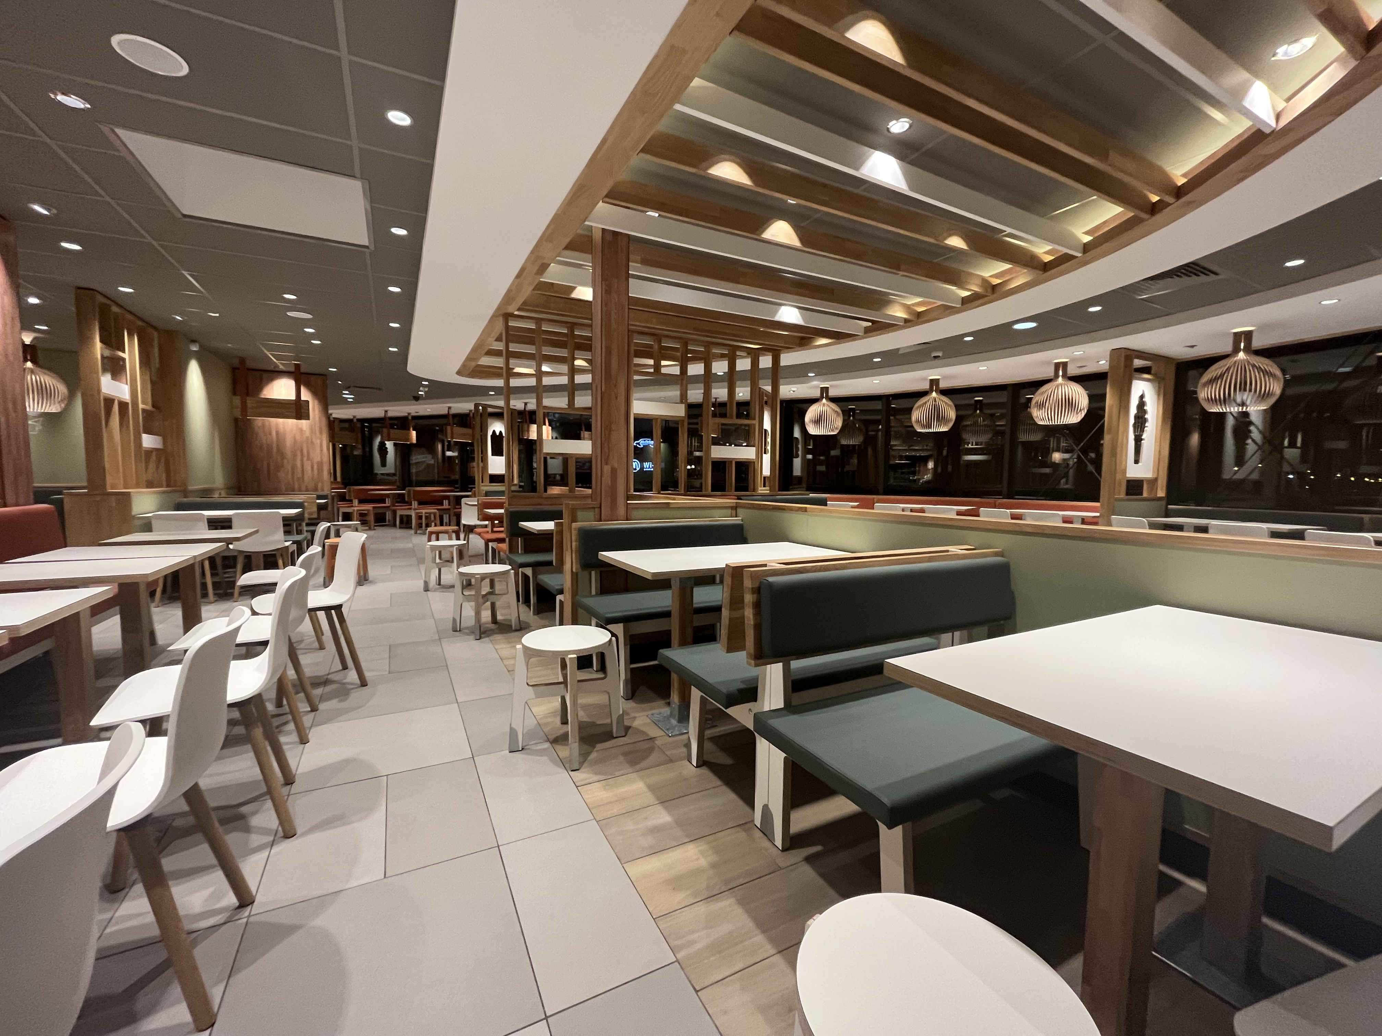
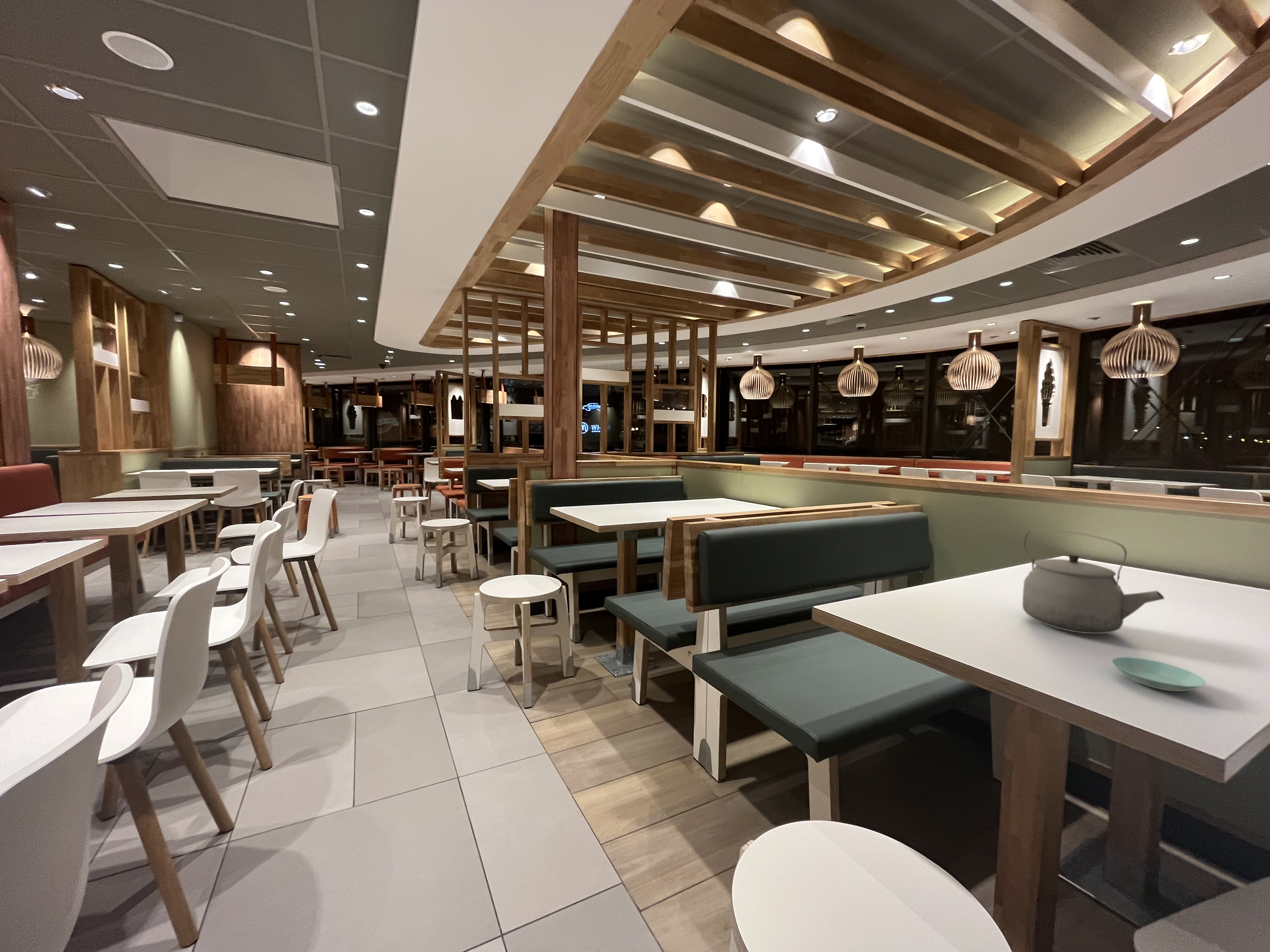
+ tea kettle (1087, 582)
+ saucer (1156, 676)
